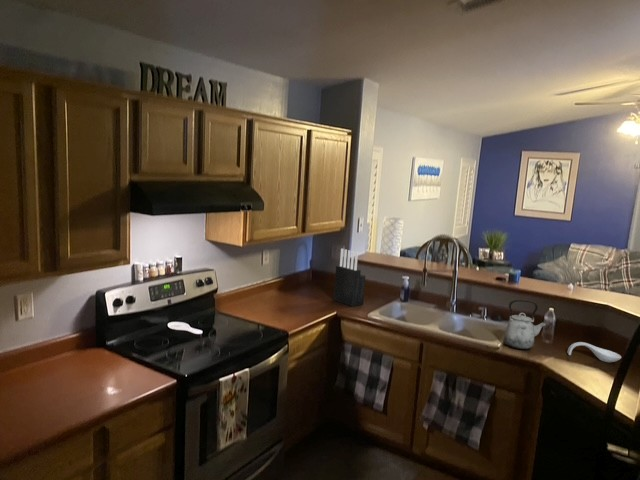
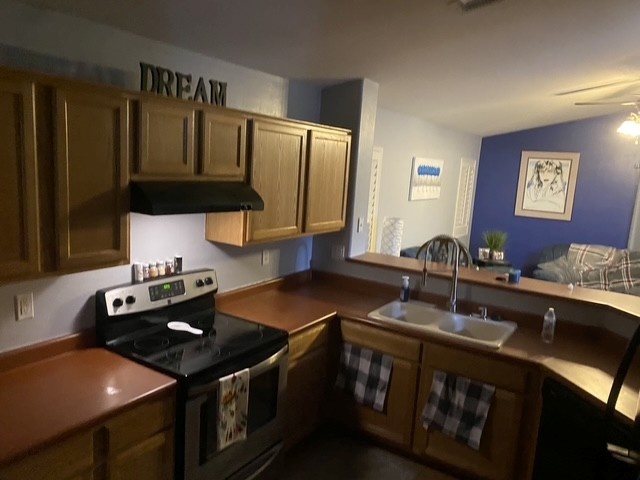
- spoon rest (594, 351)
- knife block (351, 276)
- kettle (526, 323)
